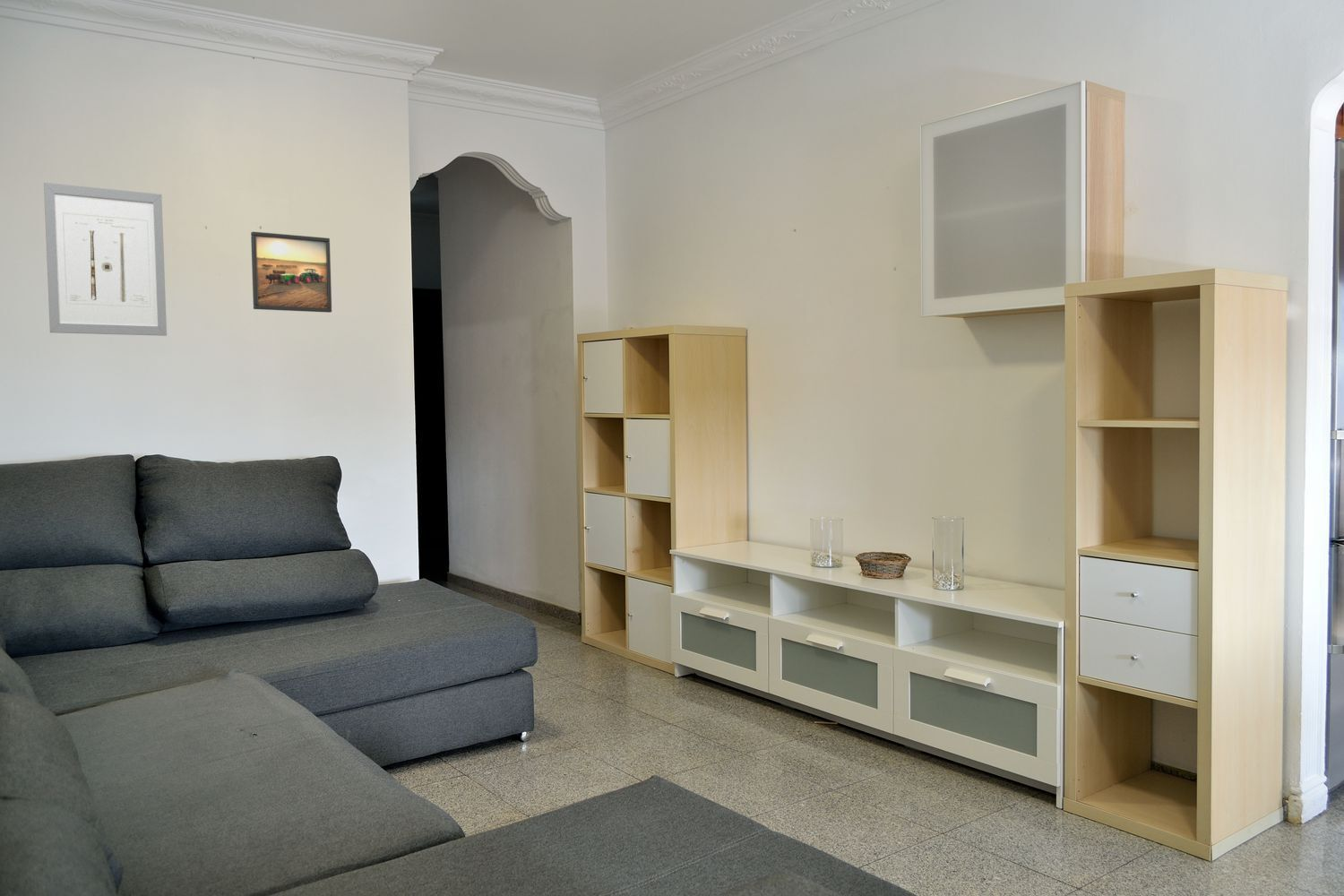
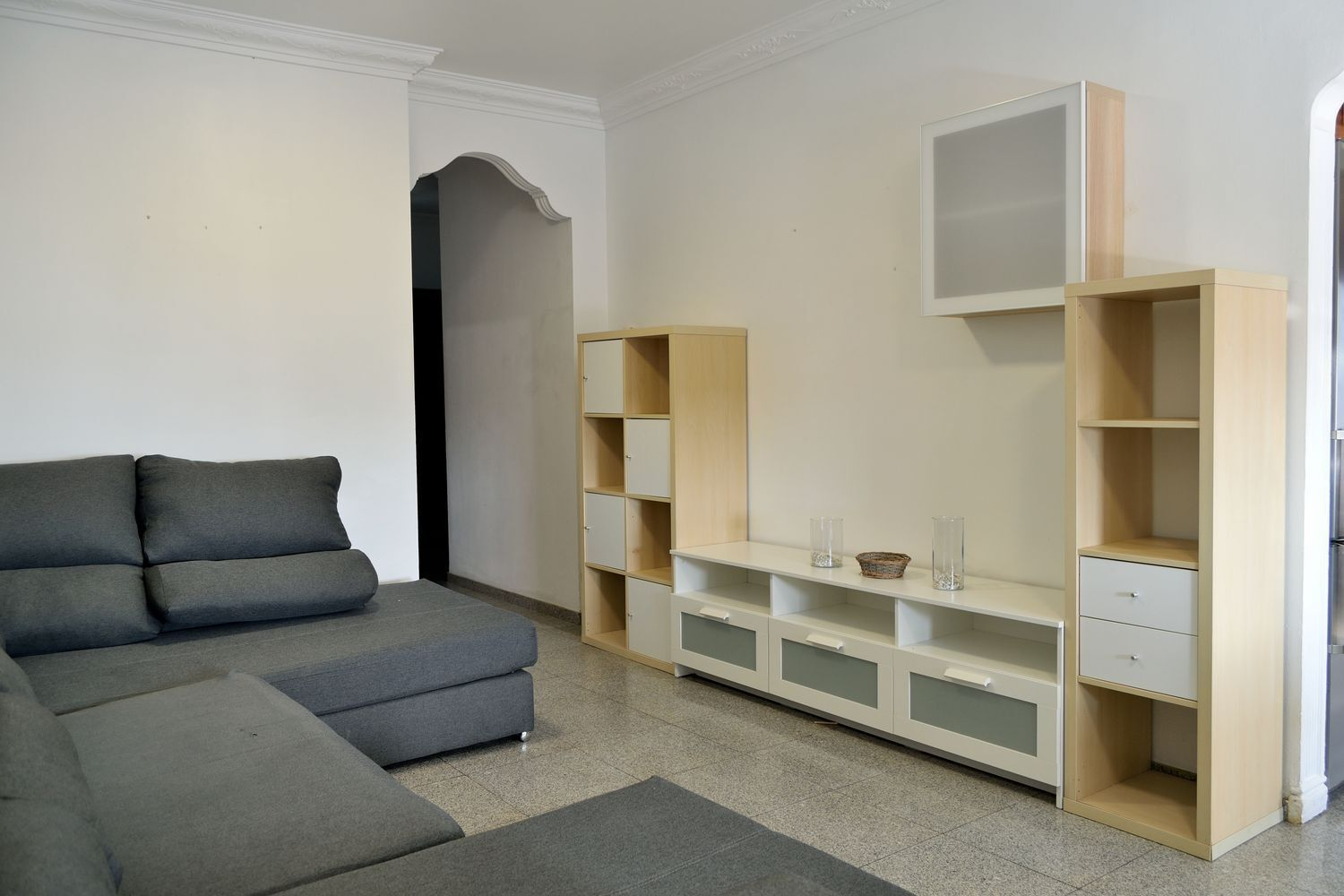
- wall art (107, 262)
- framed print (292, 272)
